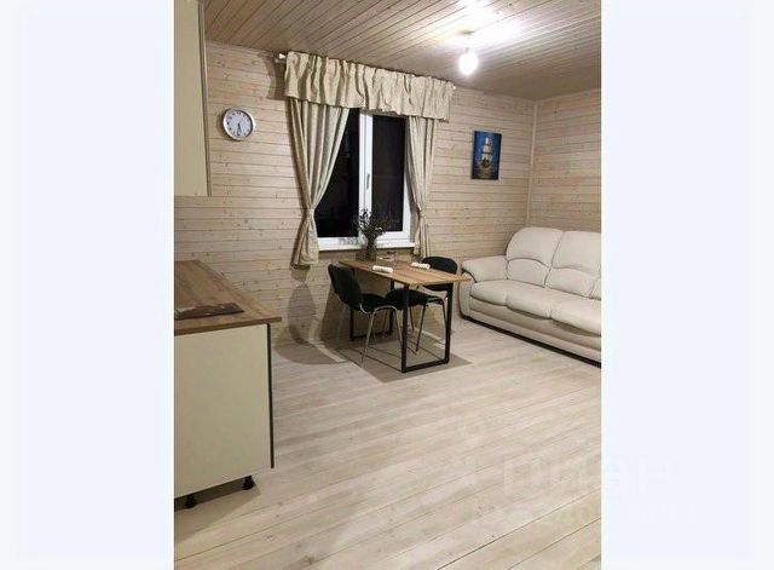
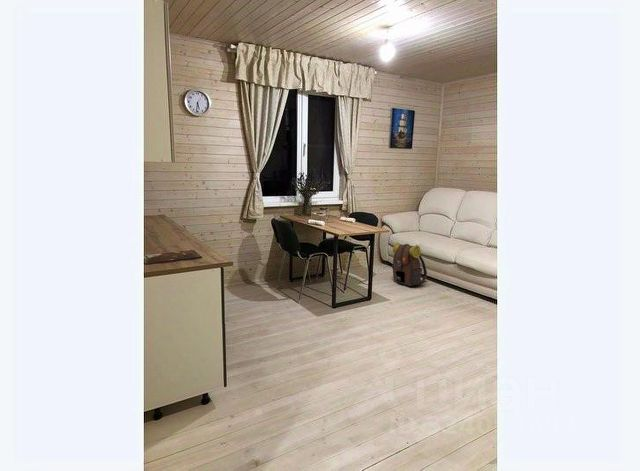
+ backpack (410, 263)
